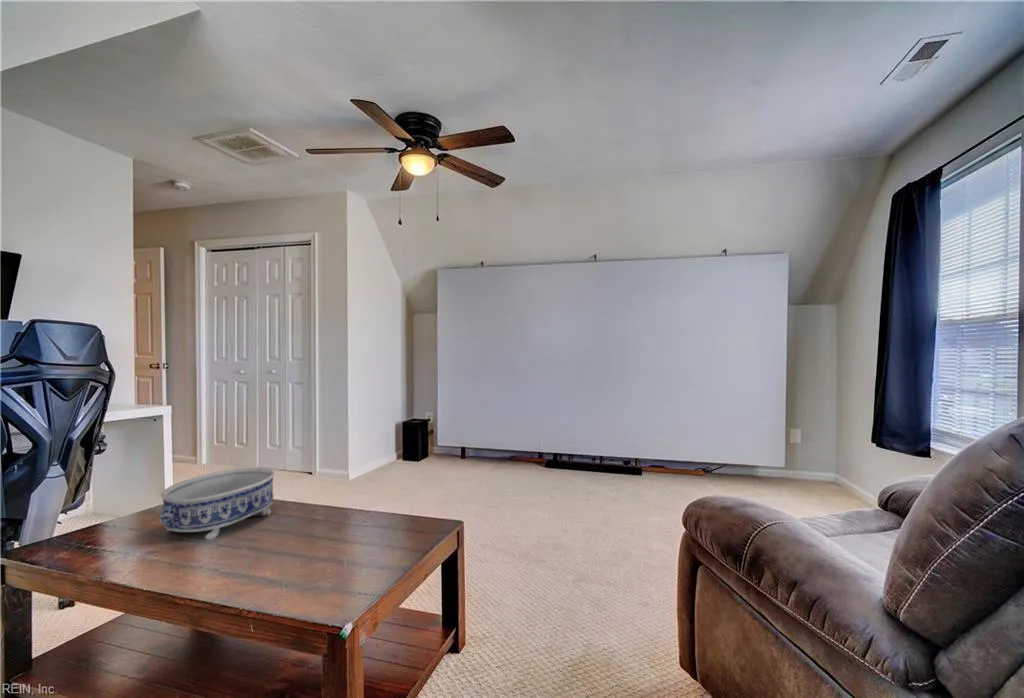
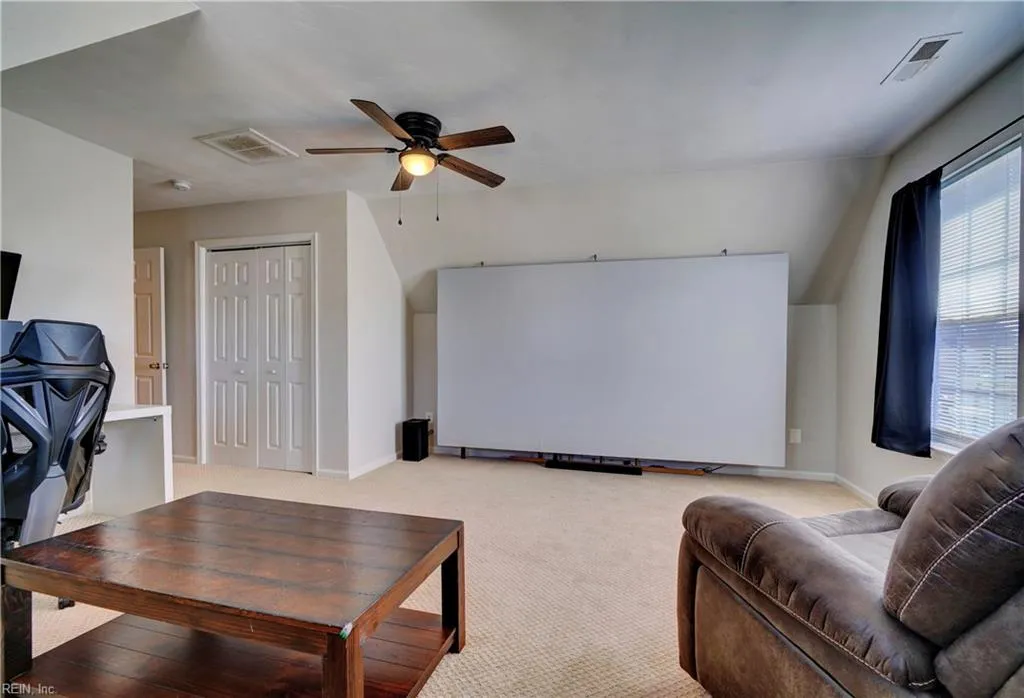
- decorative bowl (223, 501)
